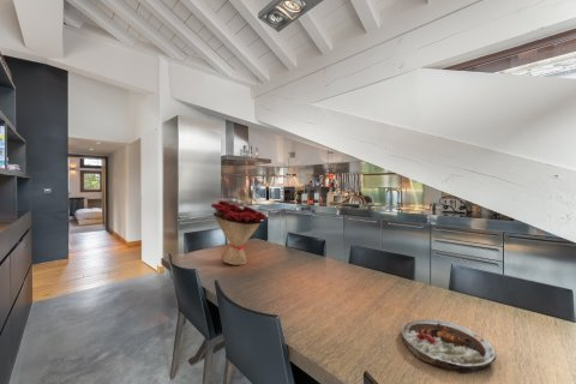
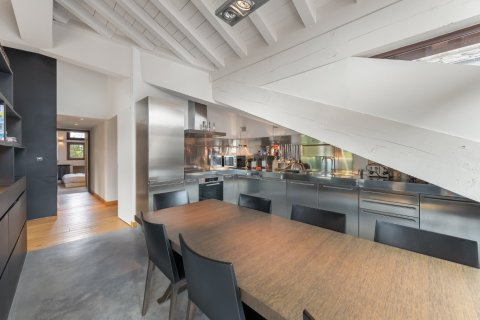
- flower bouquet (240, 230)
- plate (444, 338)
